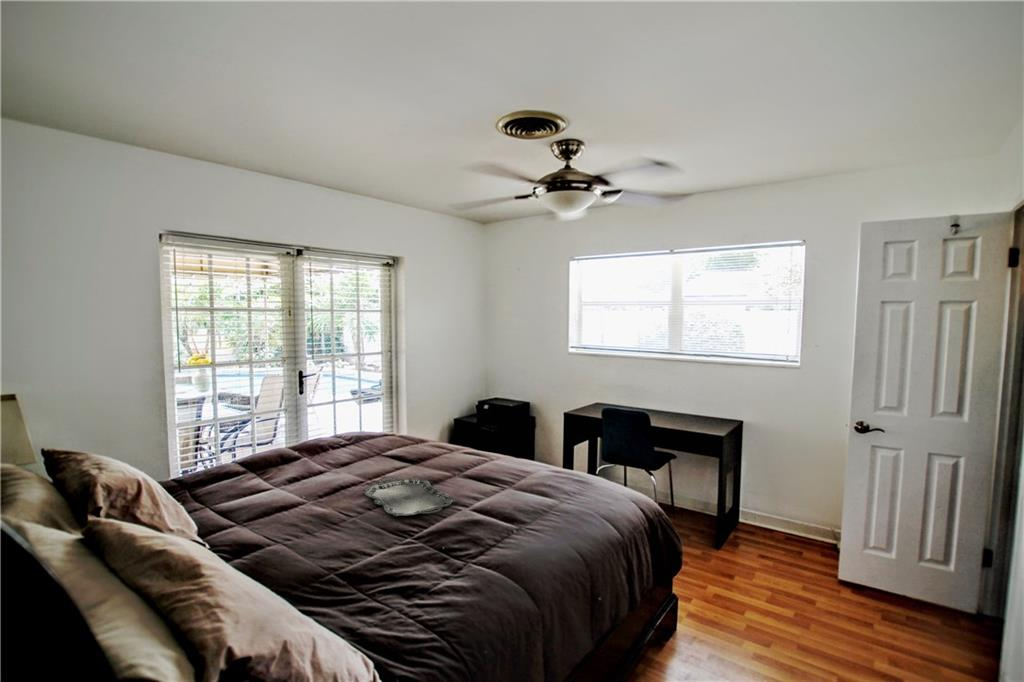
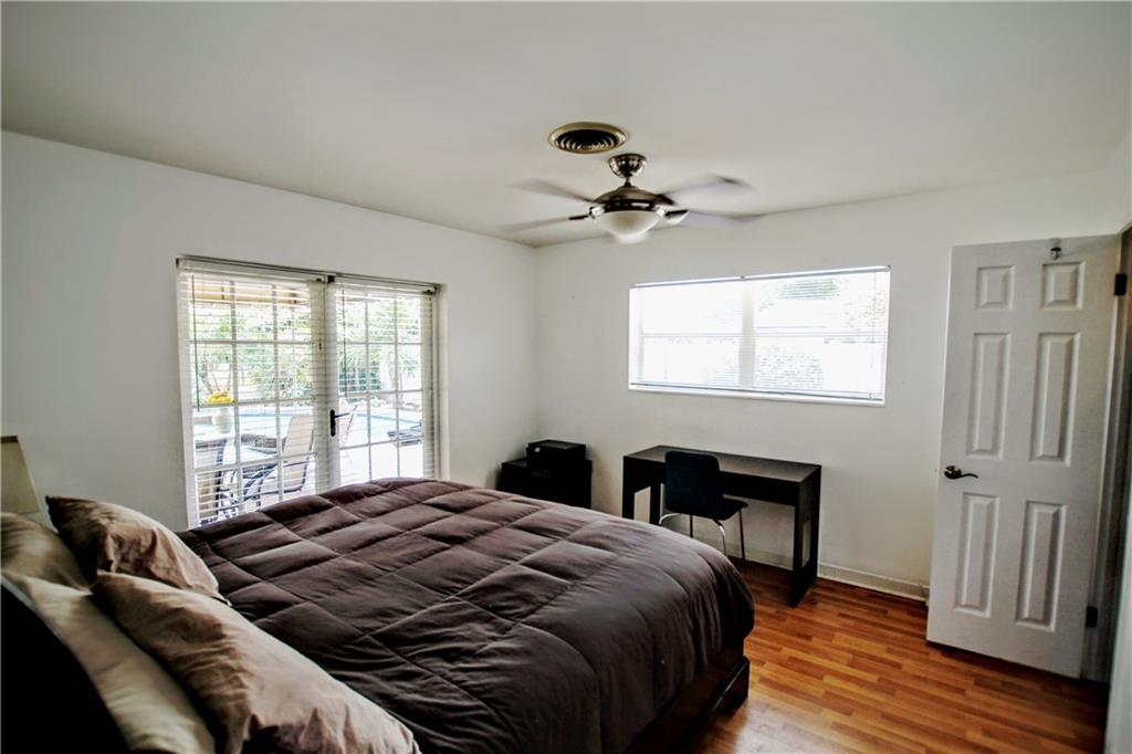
- serving tray (408, 495)
